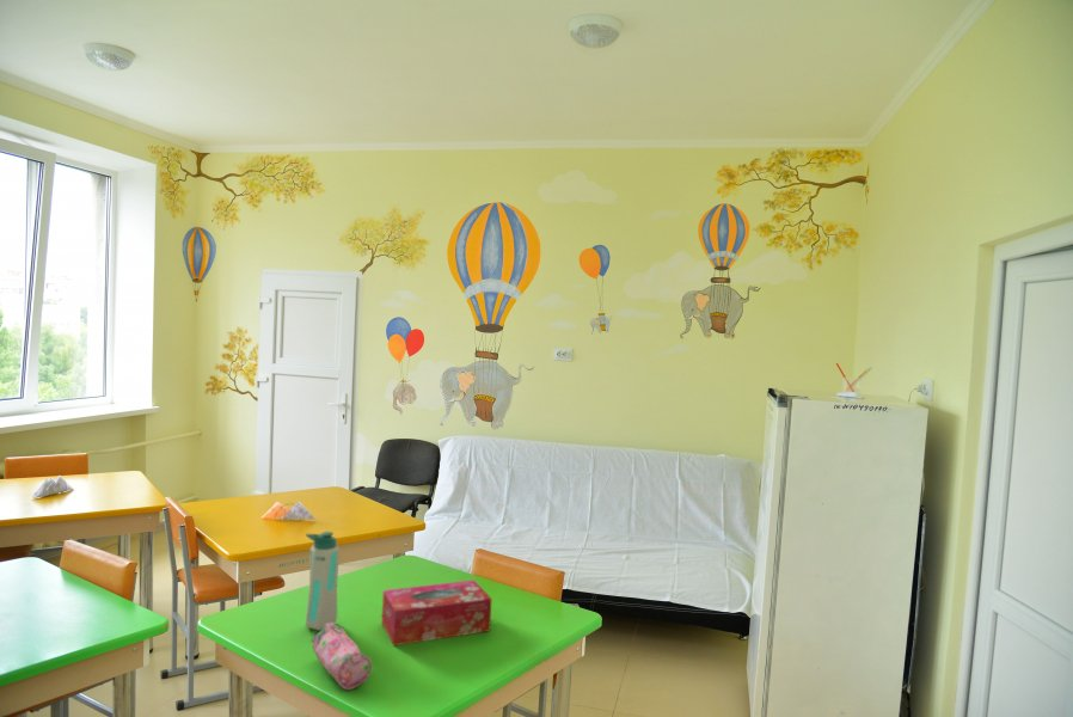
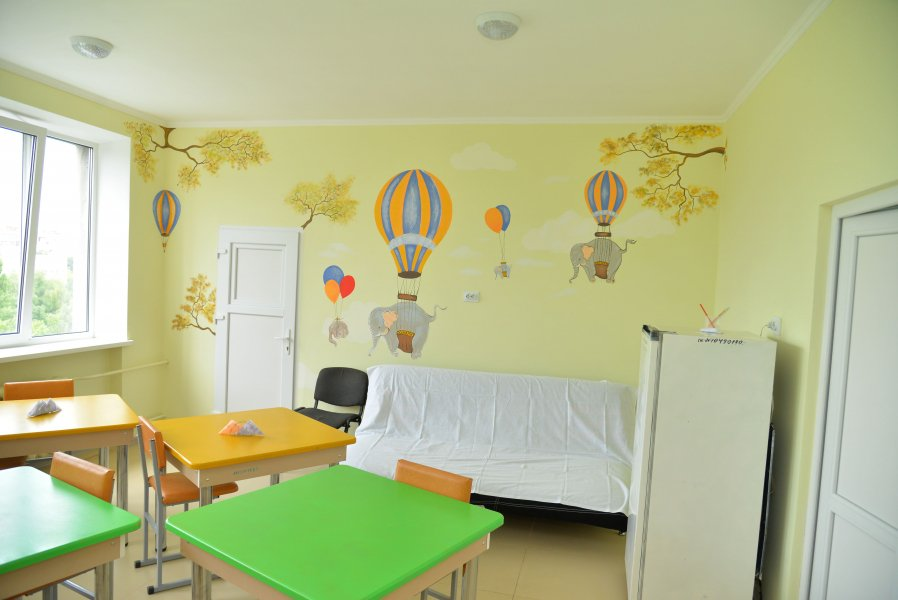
- water bottle (321, 578)
- tissue box (436, 611)
- pencil case (341, 654)
